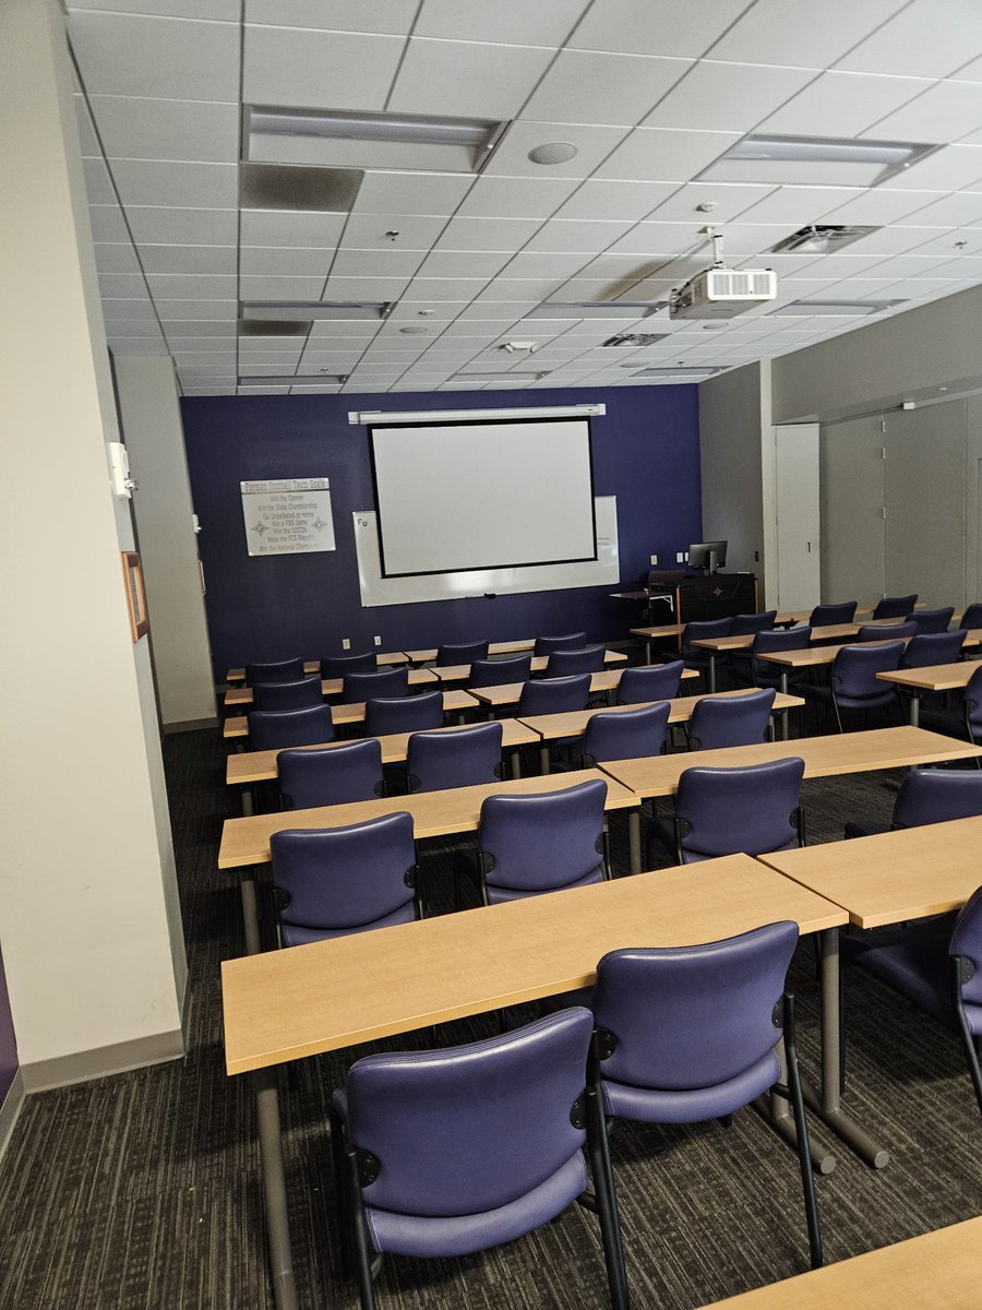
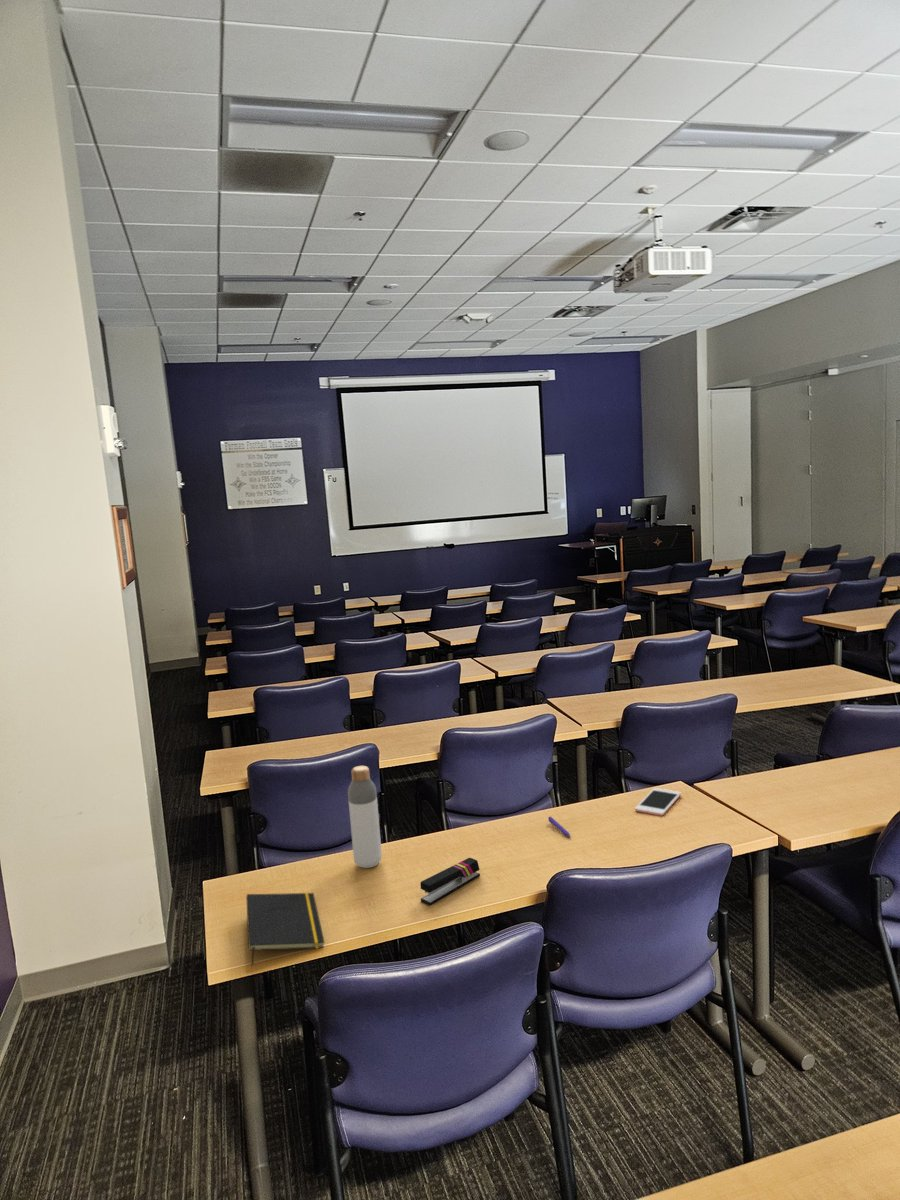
+ bottle (364, 816)
+ cell phone (658, 801)
+ notepad (283, 919)
+ stapler (450, 878)
+ pen (559, 827)
